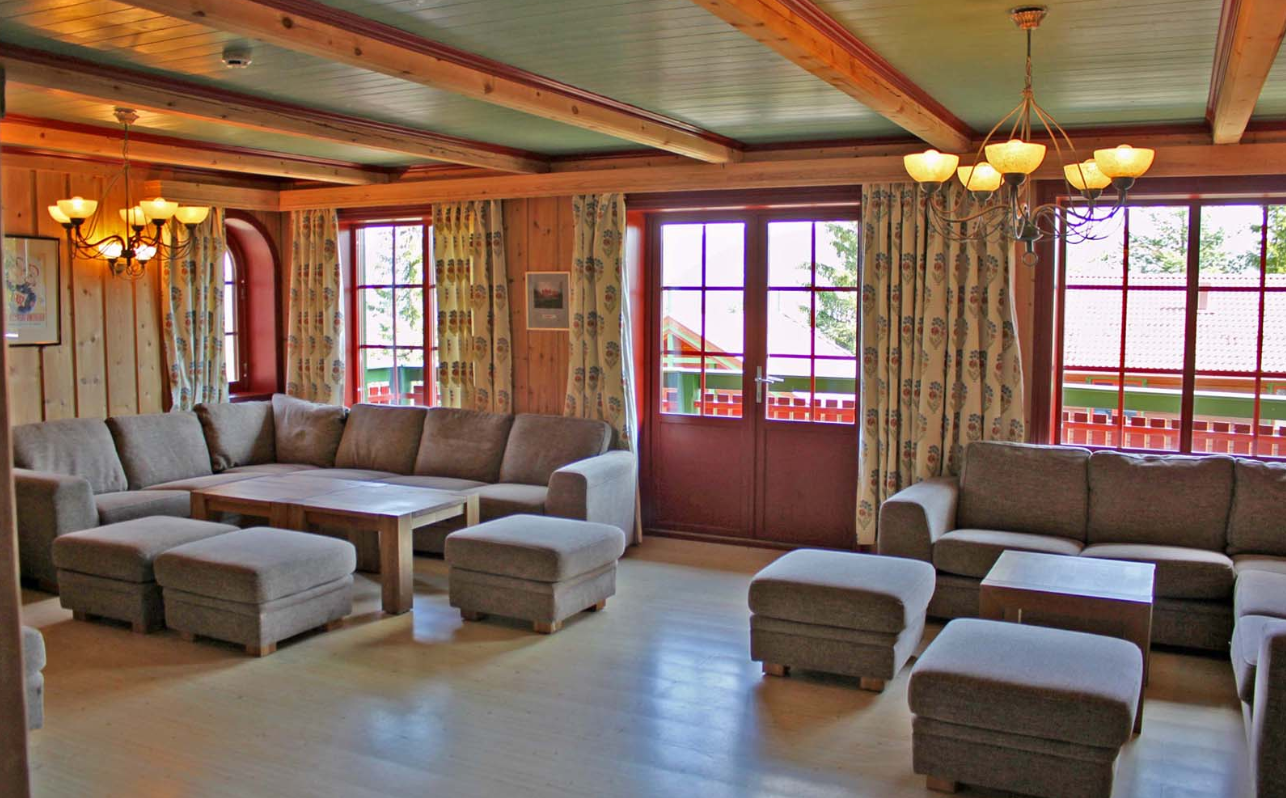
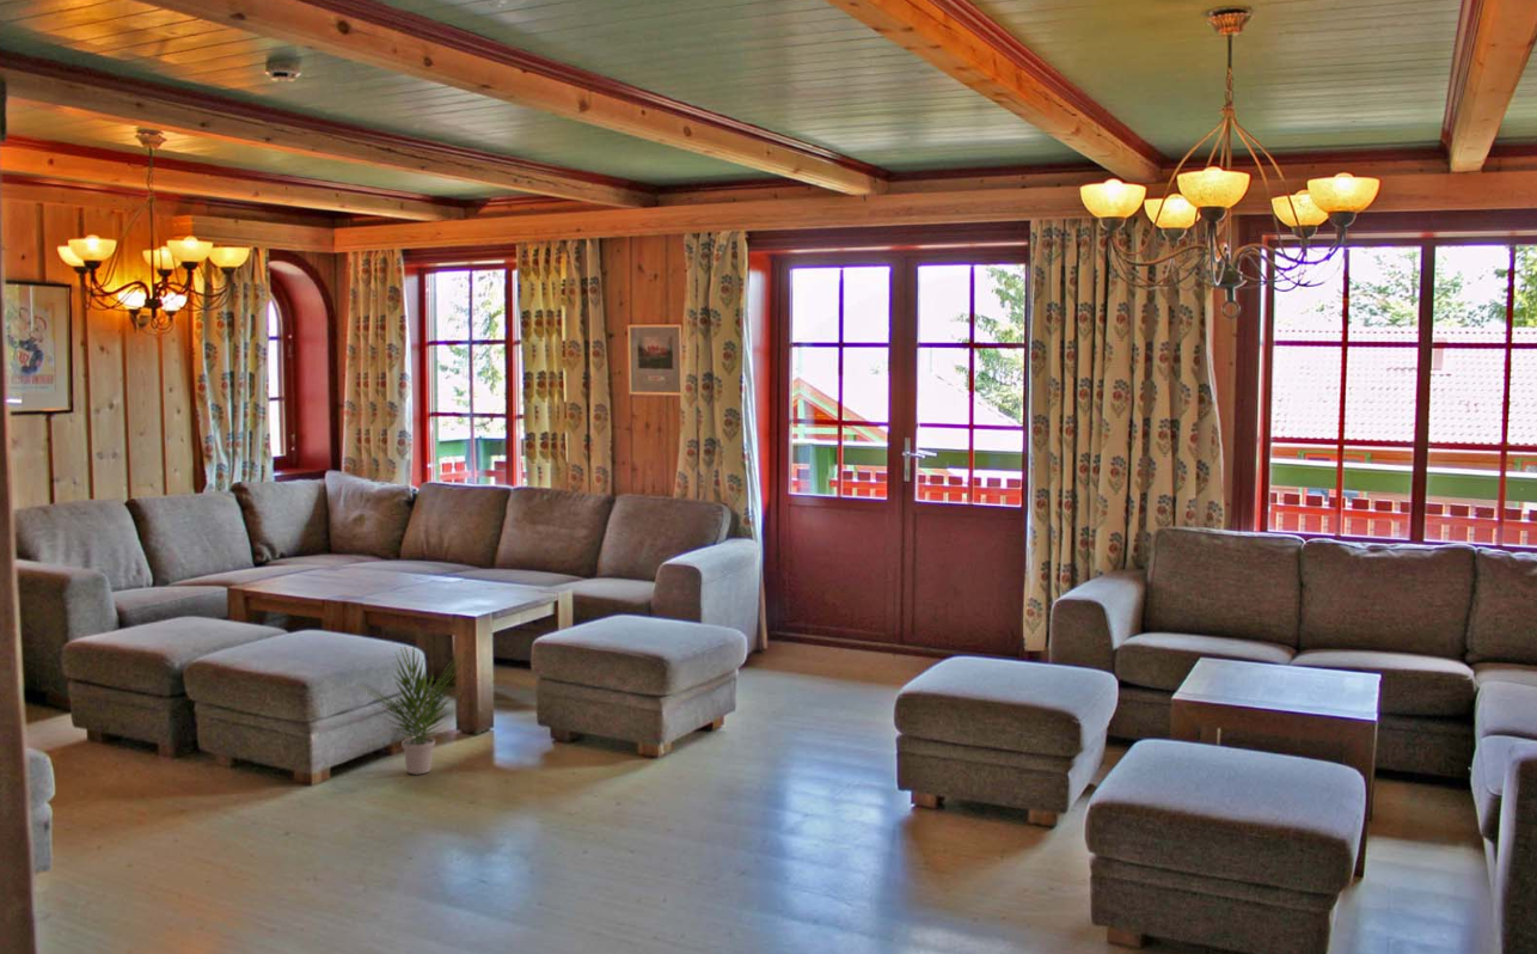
+ potted plant (418, 711)
